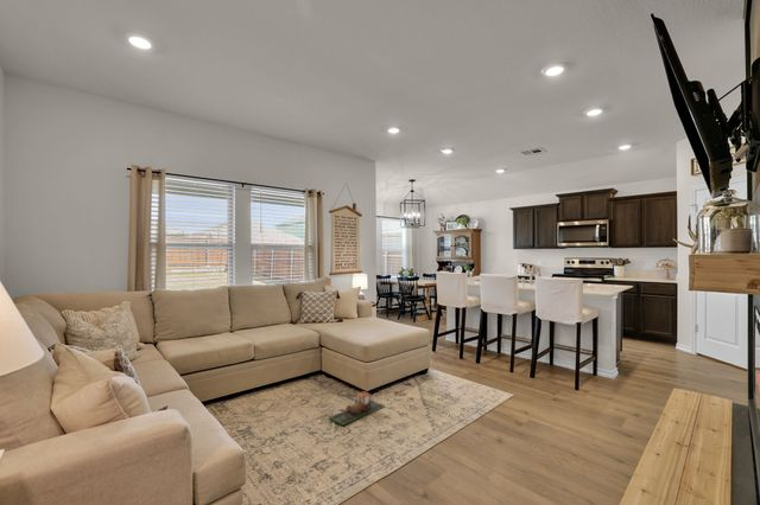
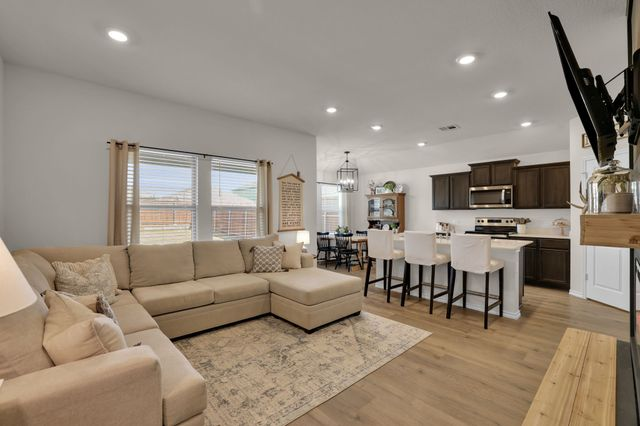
- toy train (357, 401)
